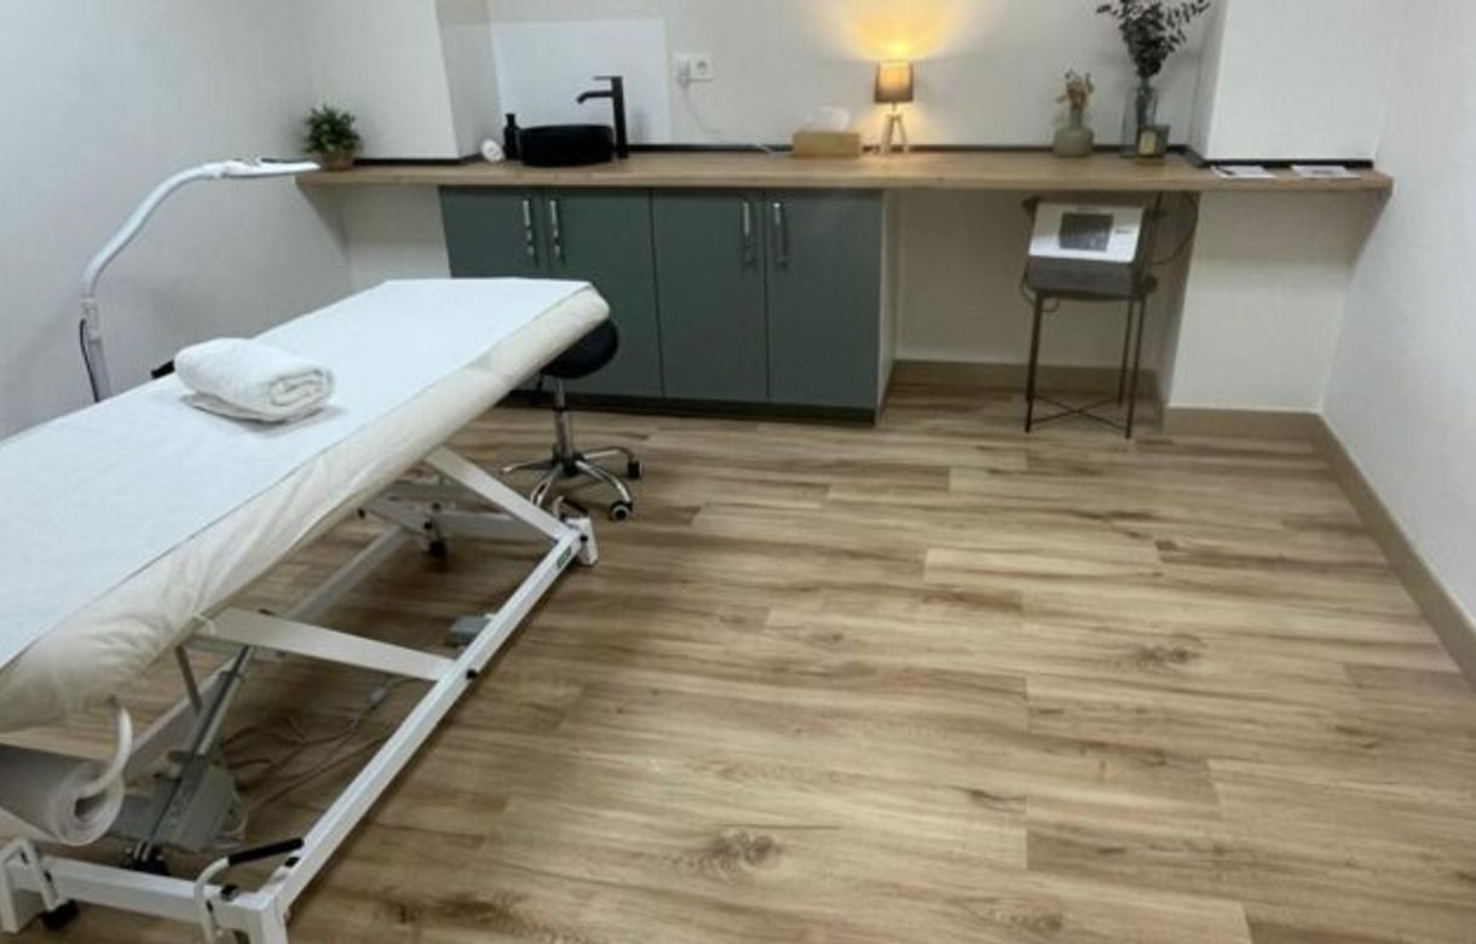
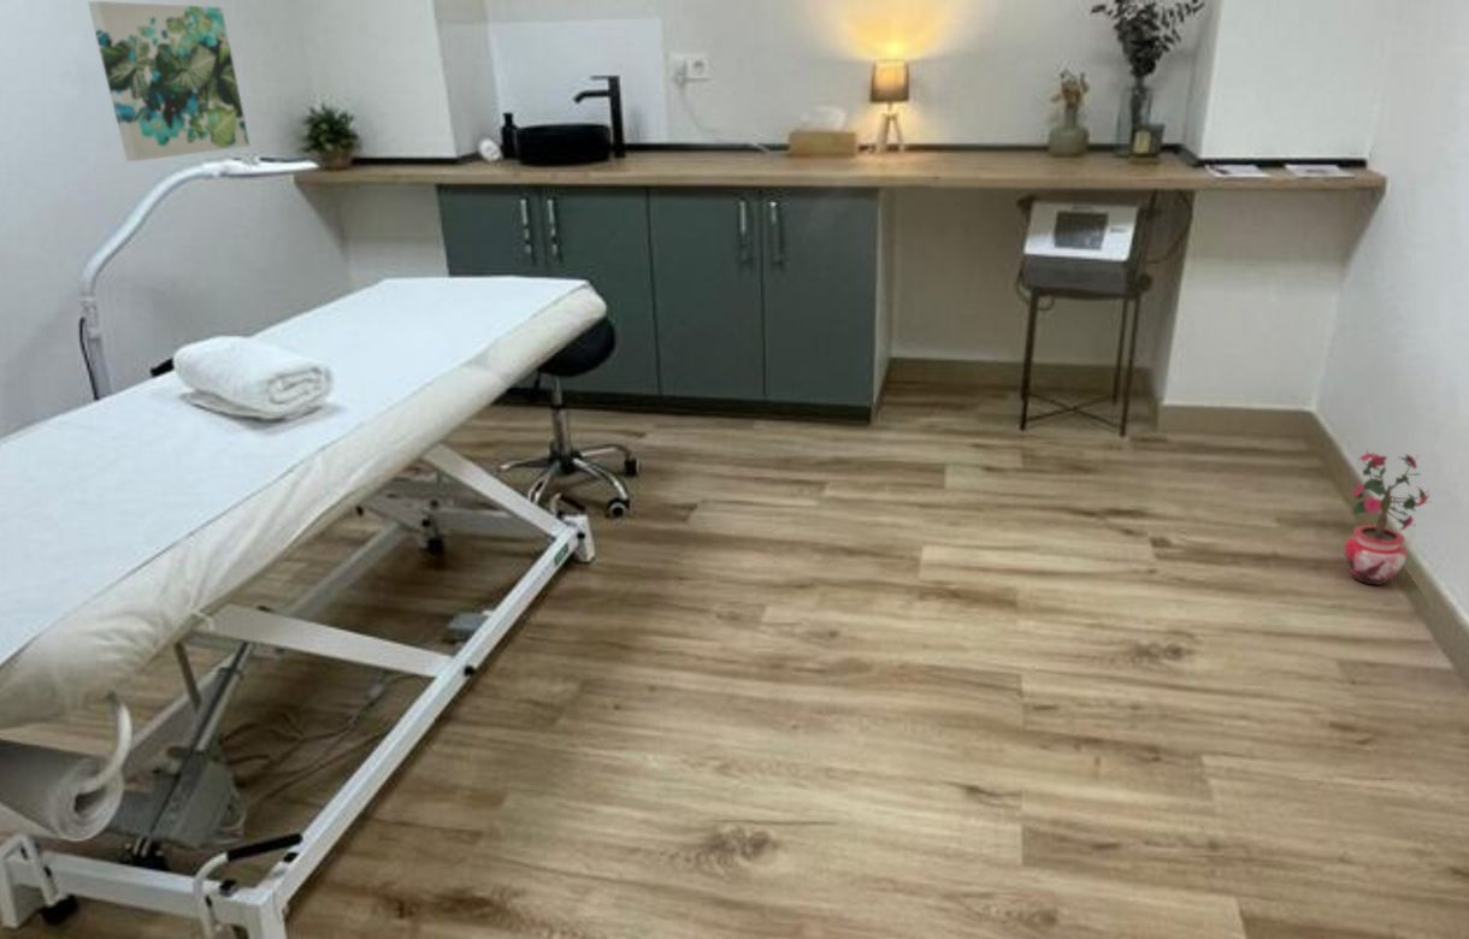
+ potted plant (1384, 514)
+ wall art (176, 81)
